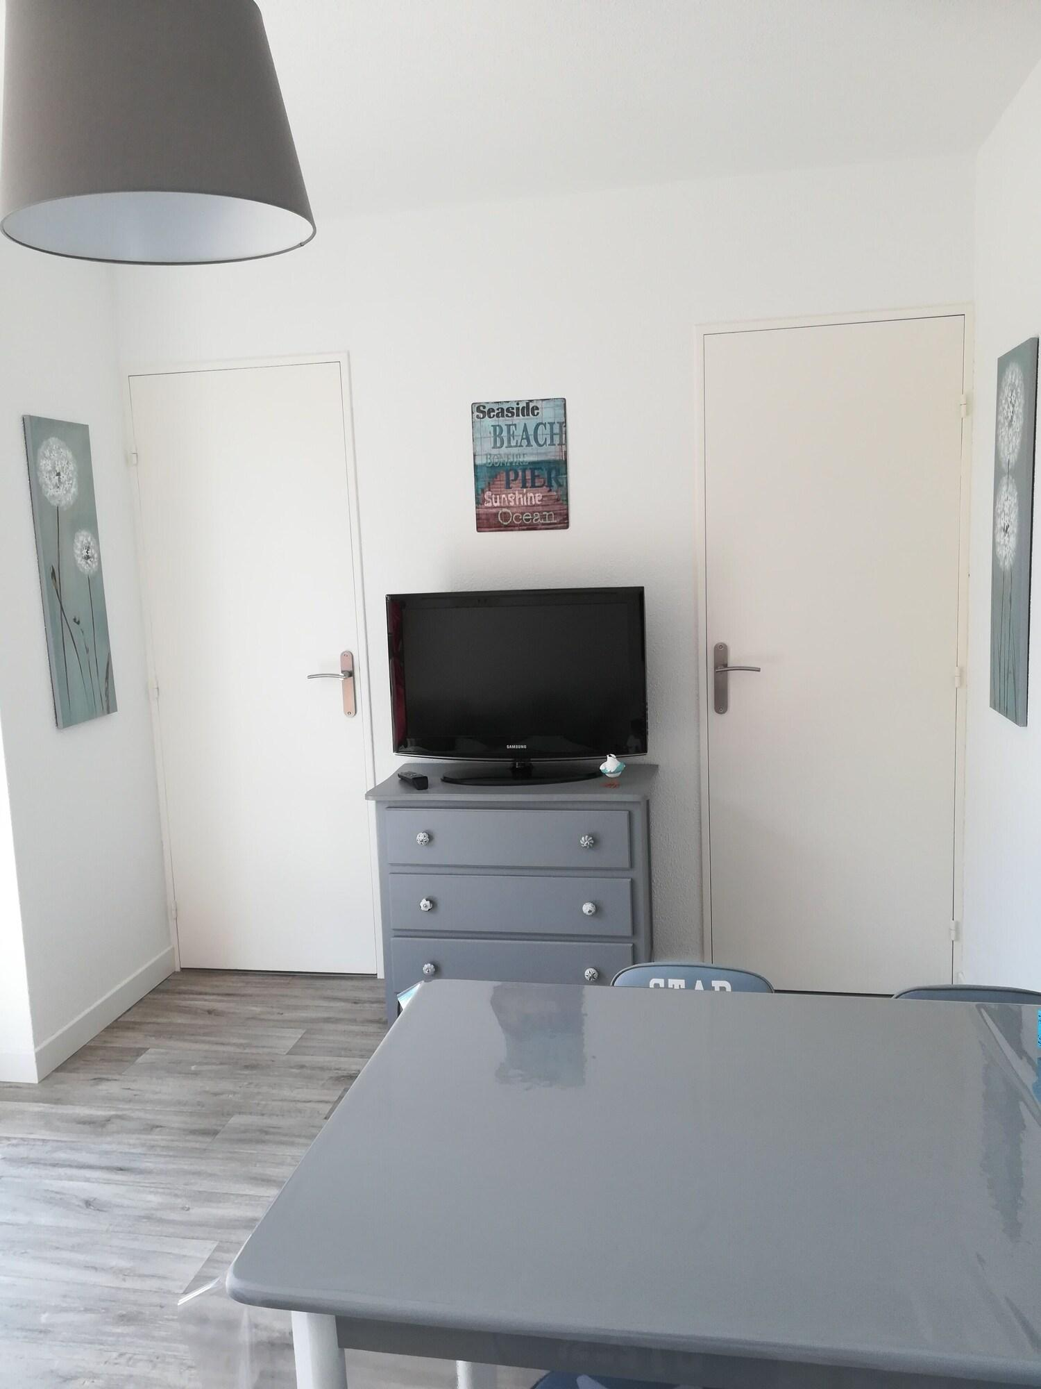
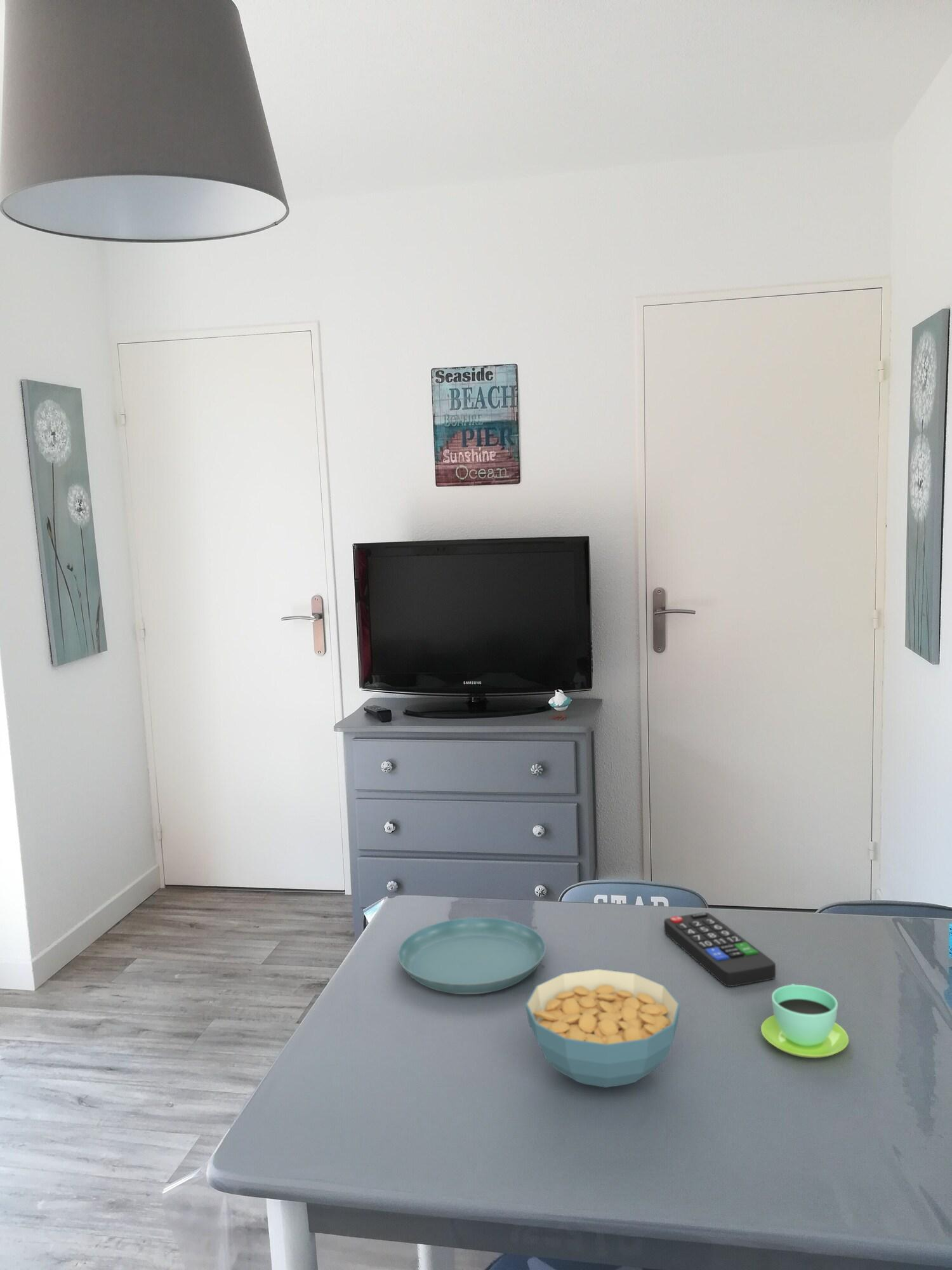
+ cup (804, 1019)
+ remote control (717, 946)
+ saucer (472, 957)
+ cereal bowl (603, 1039)
